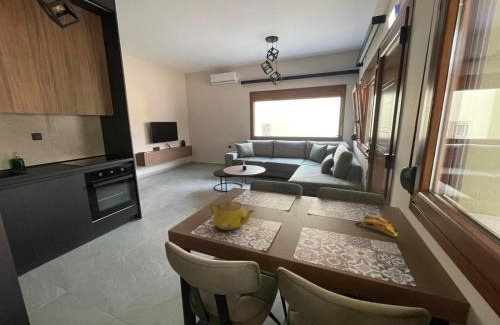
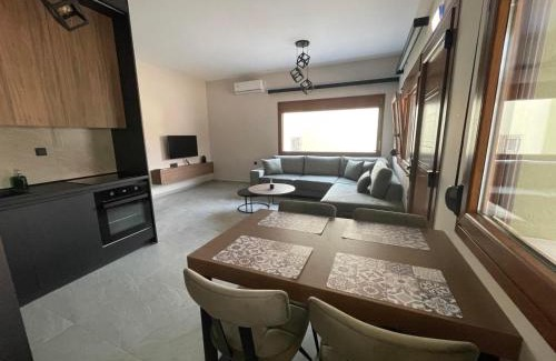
- banana (376, 224)
- teapot (231, 213)
